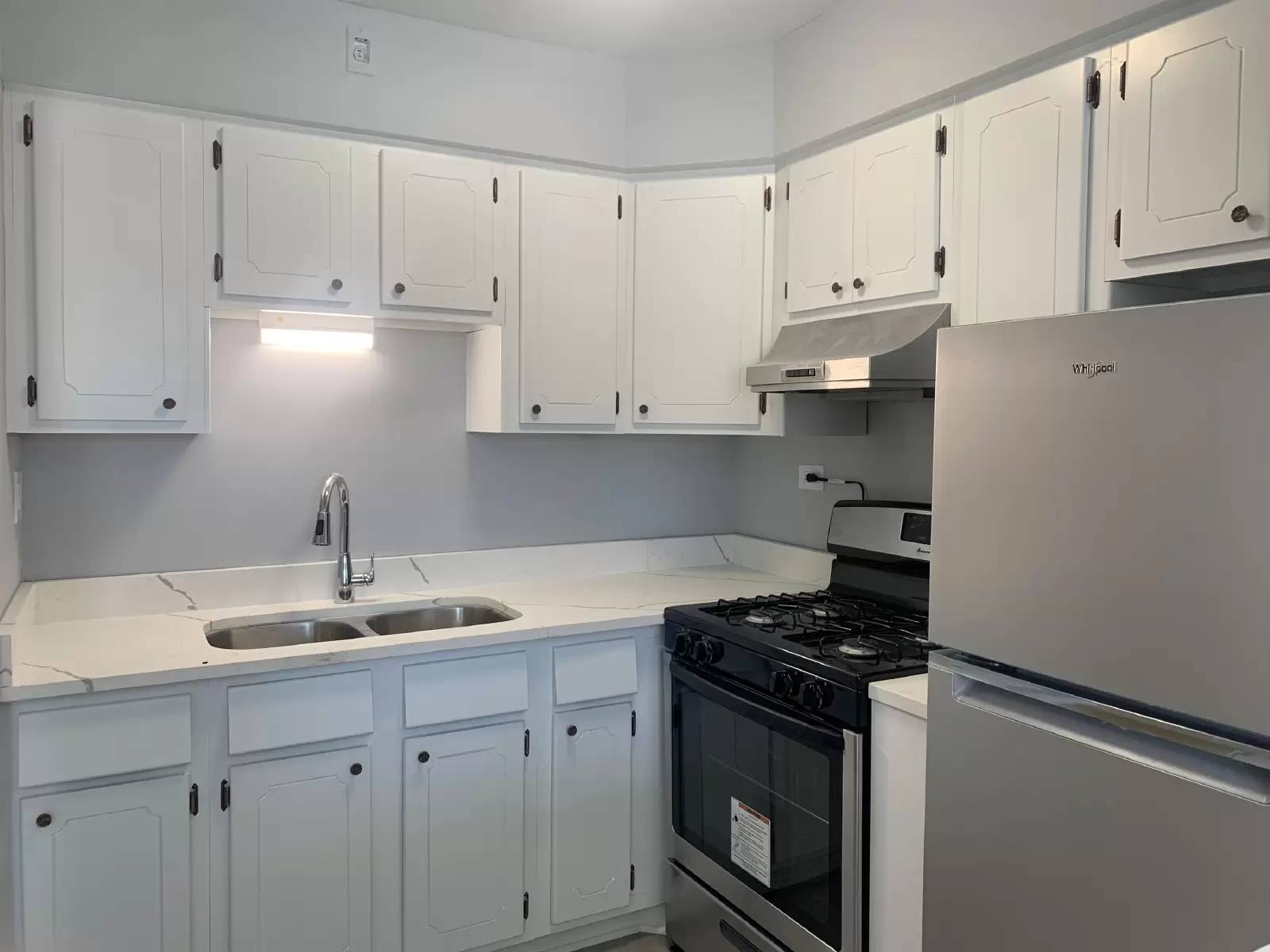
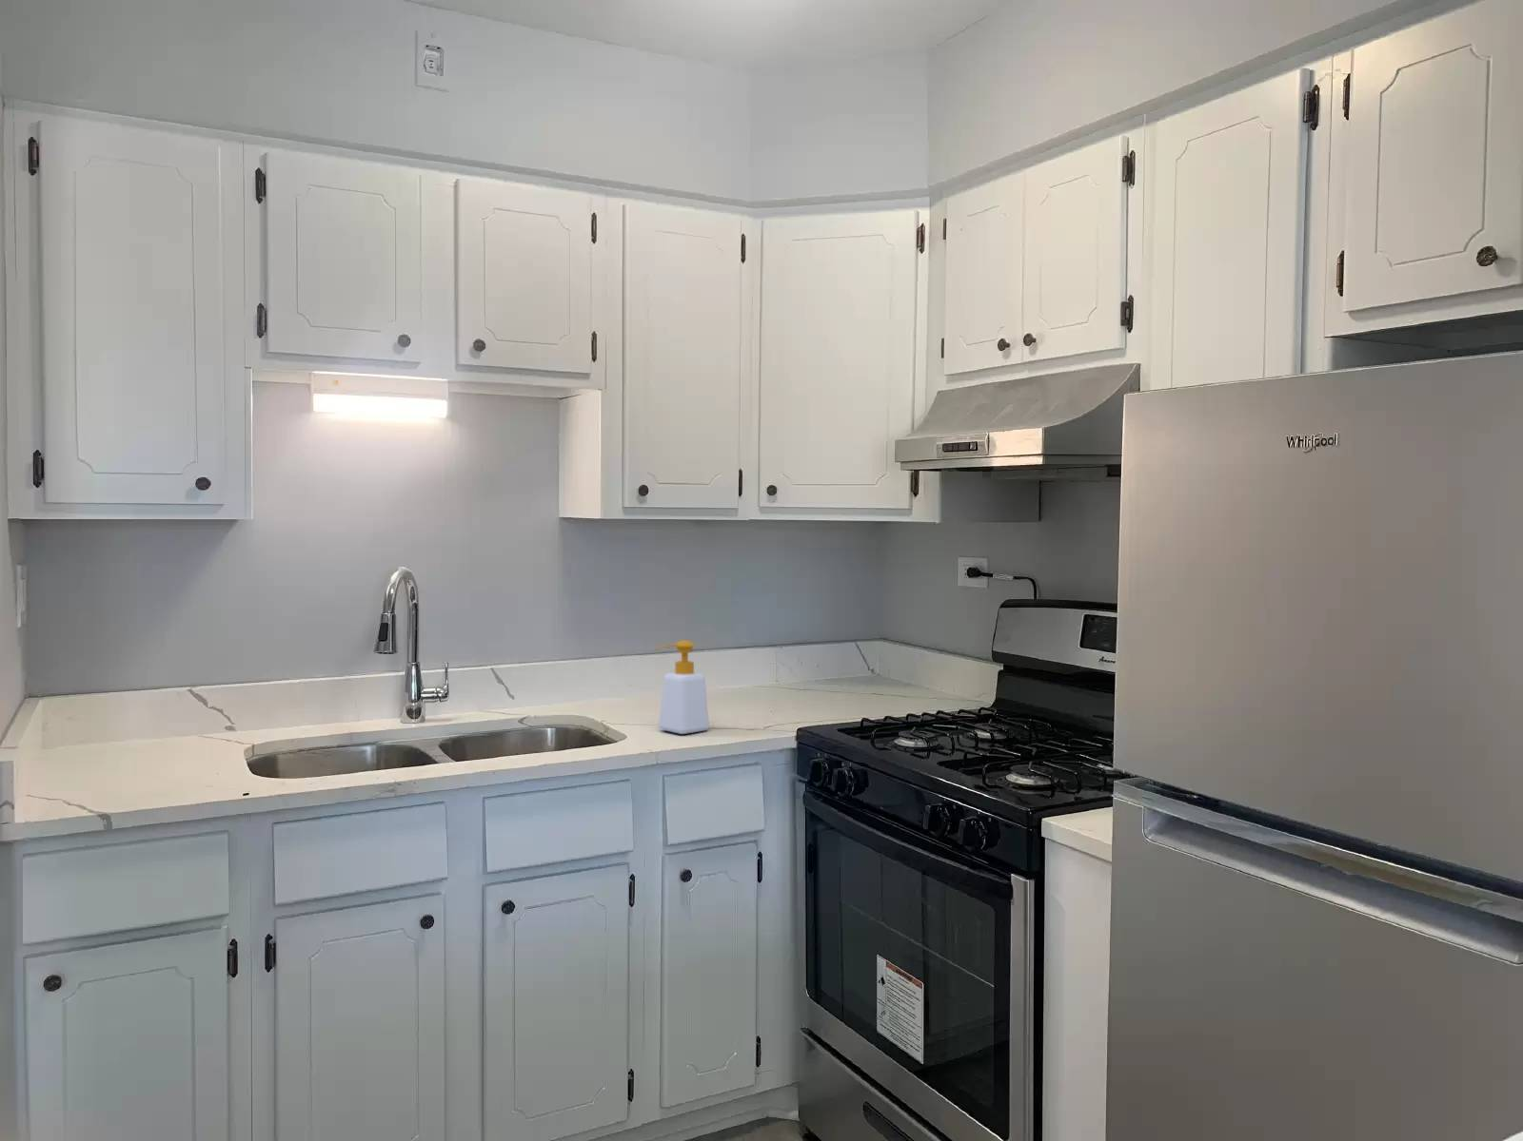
+ soap bottle (676, 686)
